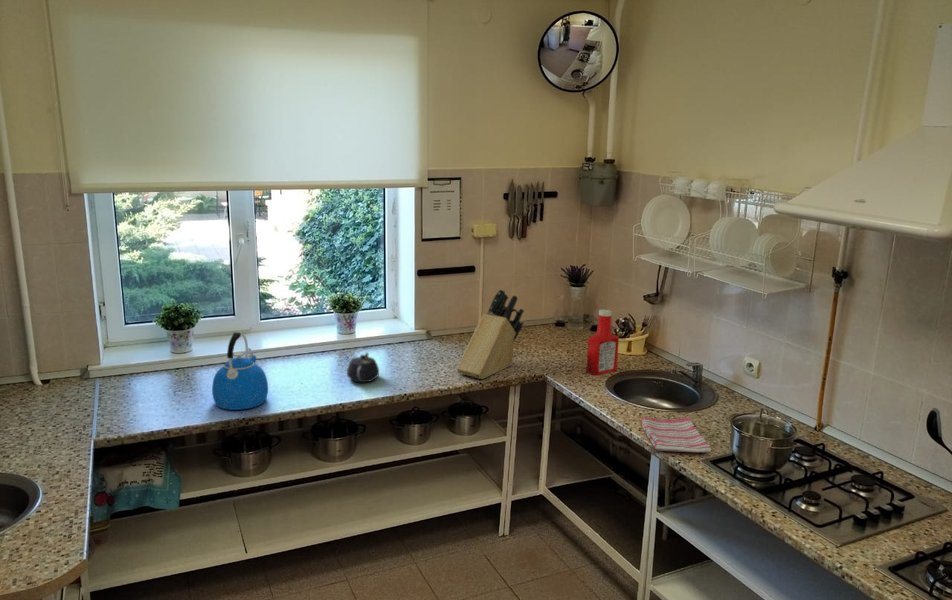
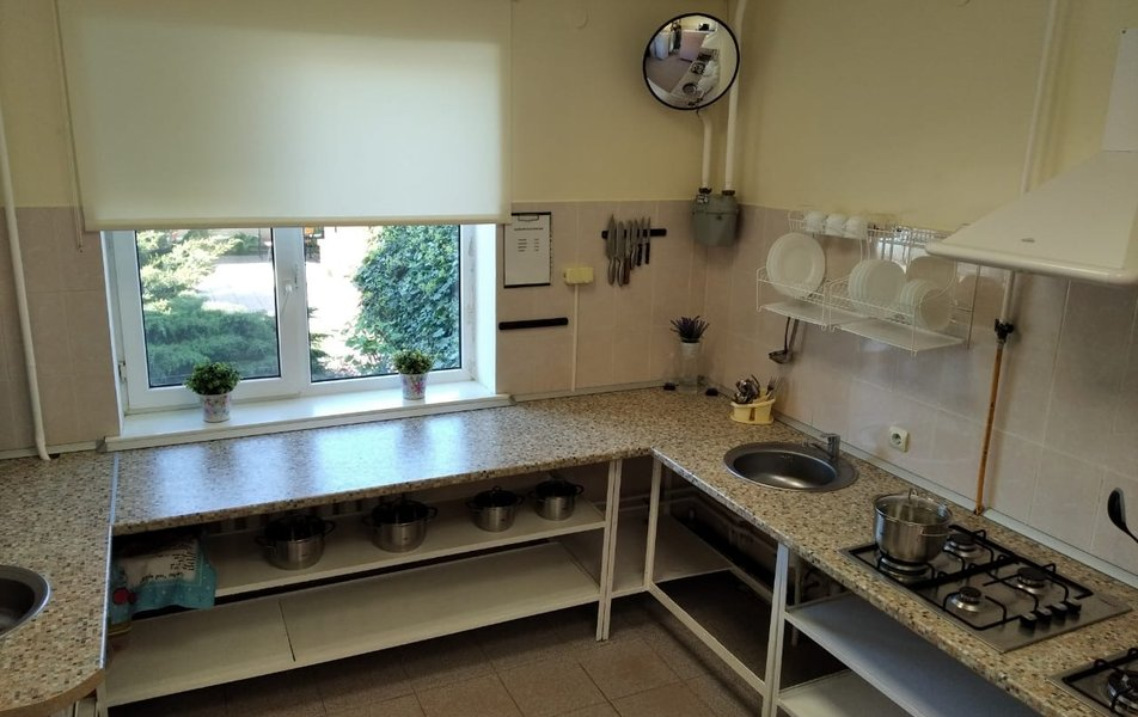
- knife block (492, 331)
- teapot (363, 366)
- soap bottle (603, 341)
- dish towel (673, 433)
- kettle (241, 365)
